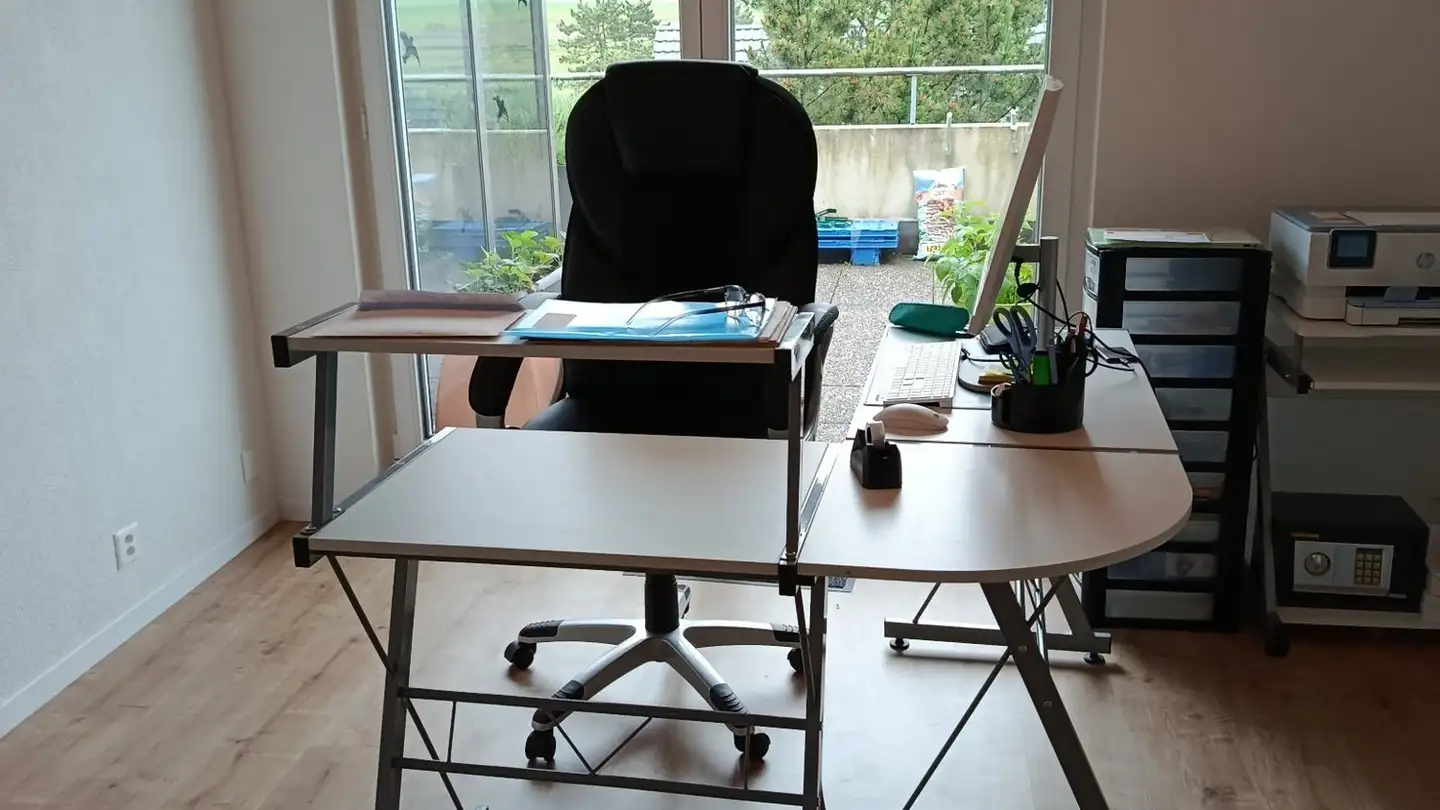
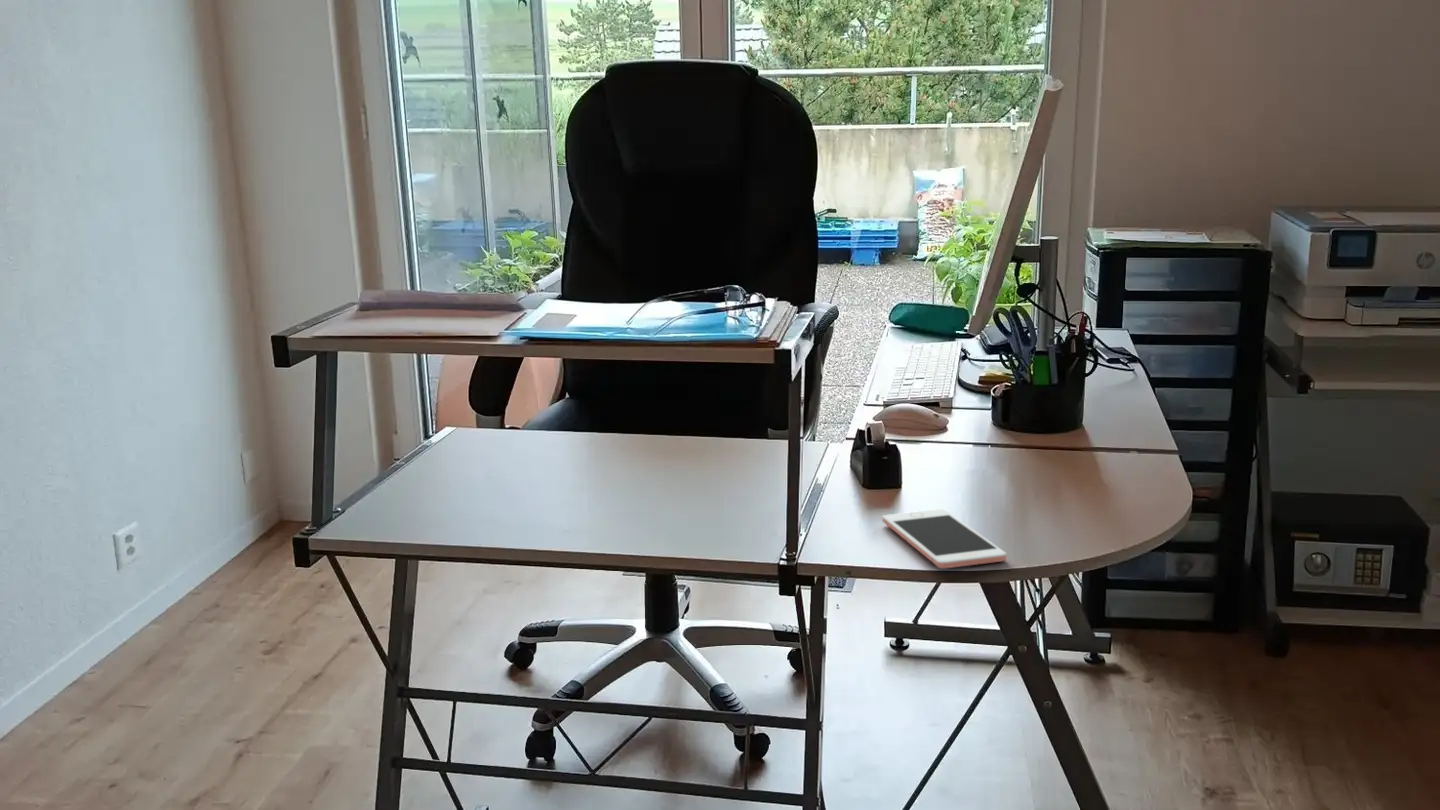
+ cell phone (941, 537)
